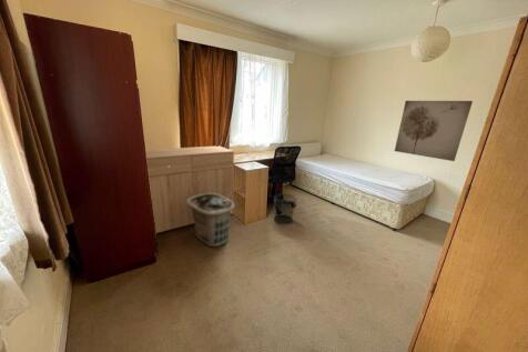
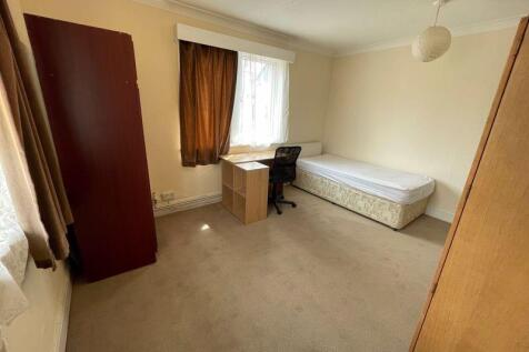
- clothes hamper (211, 215)
- waste bin (284, 209)
- wall art (428, 129)
- dresser (186, 185)
